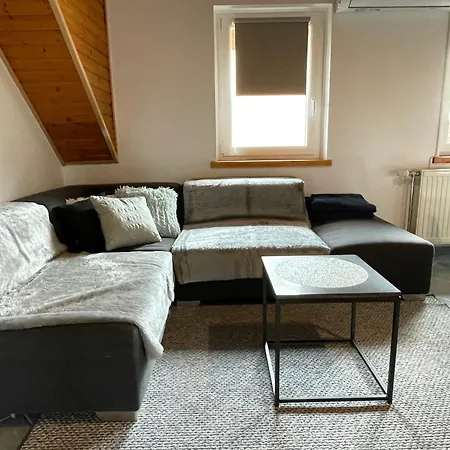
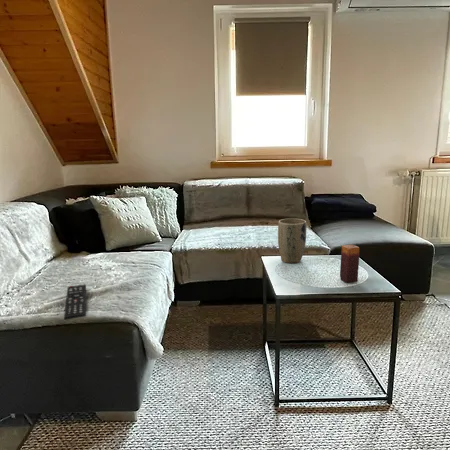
+ plant pot (291, 240)
+ remote control (76, 300)
+ candle (349, 263)
